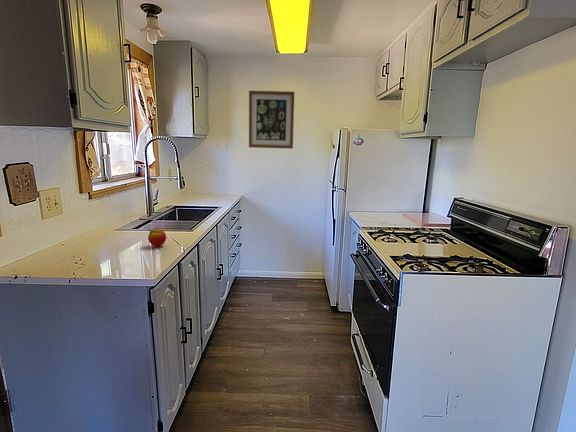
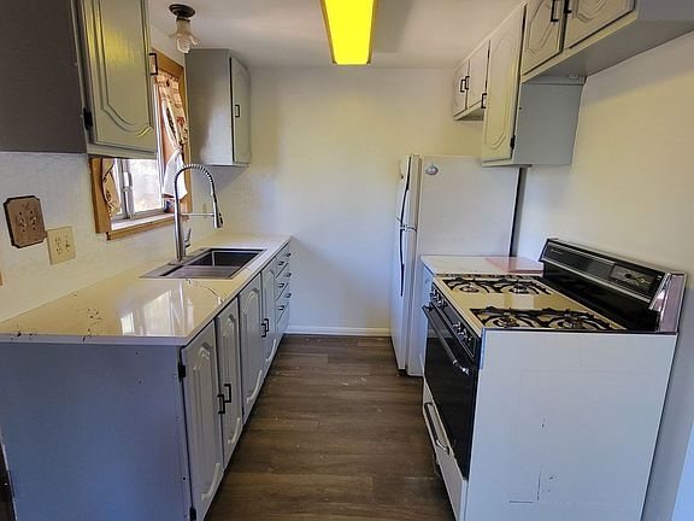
- wall art (271, 120)
- apple (157, 237)
